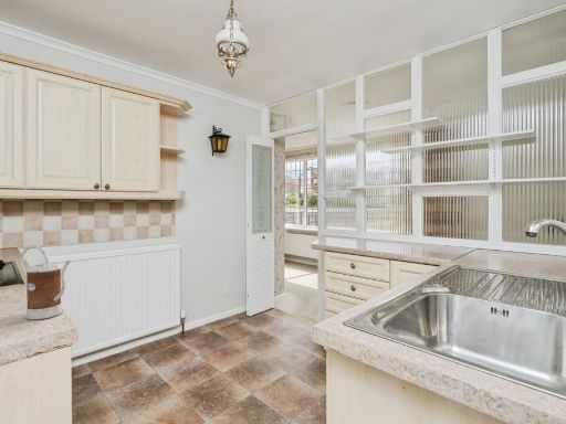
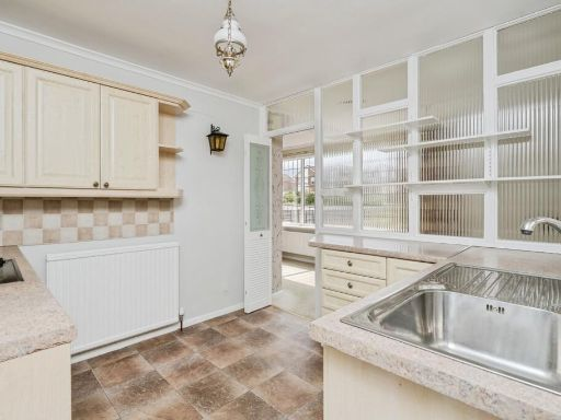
- kettle (44, 279)
